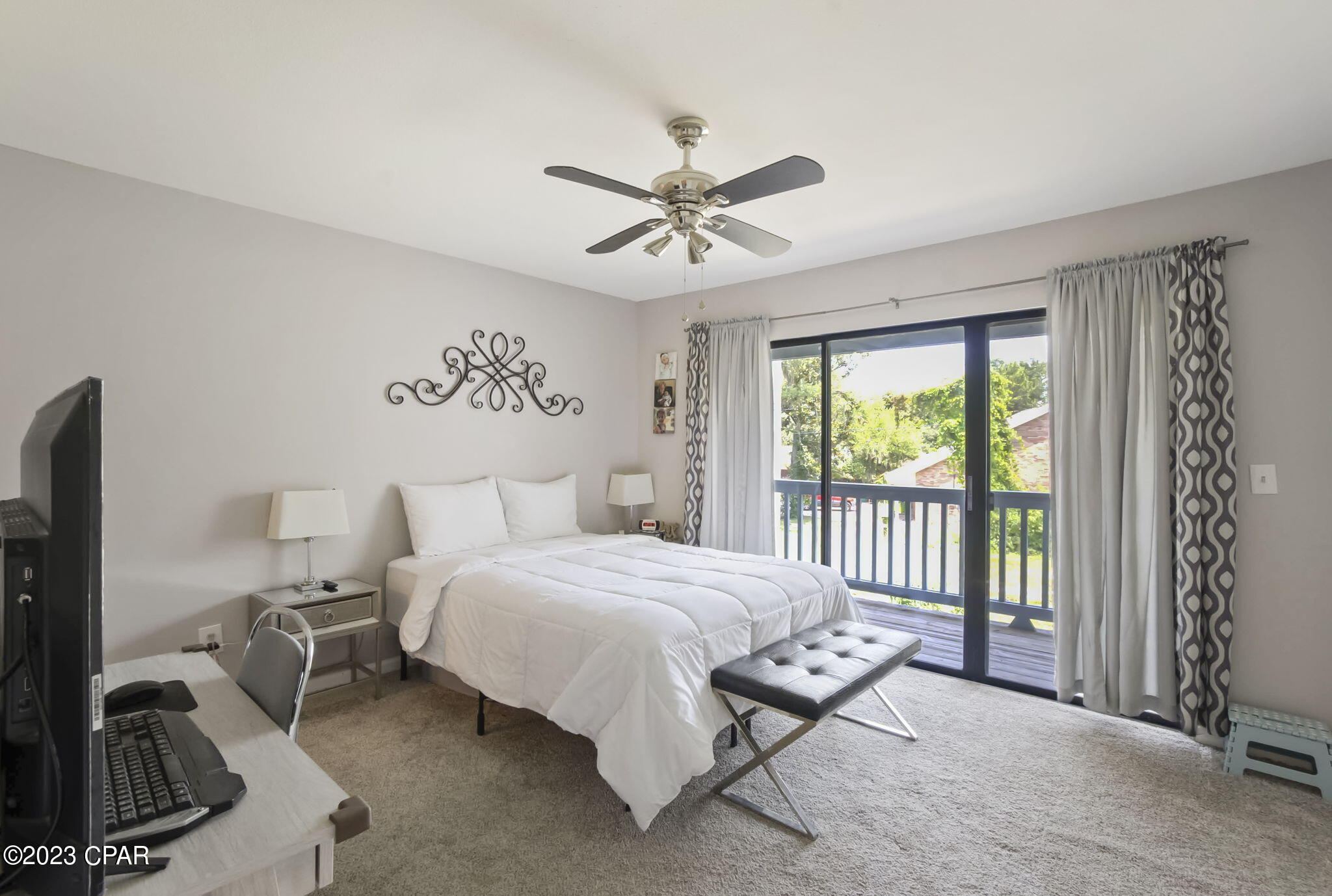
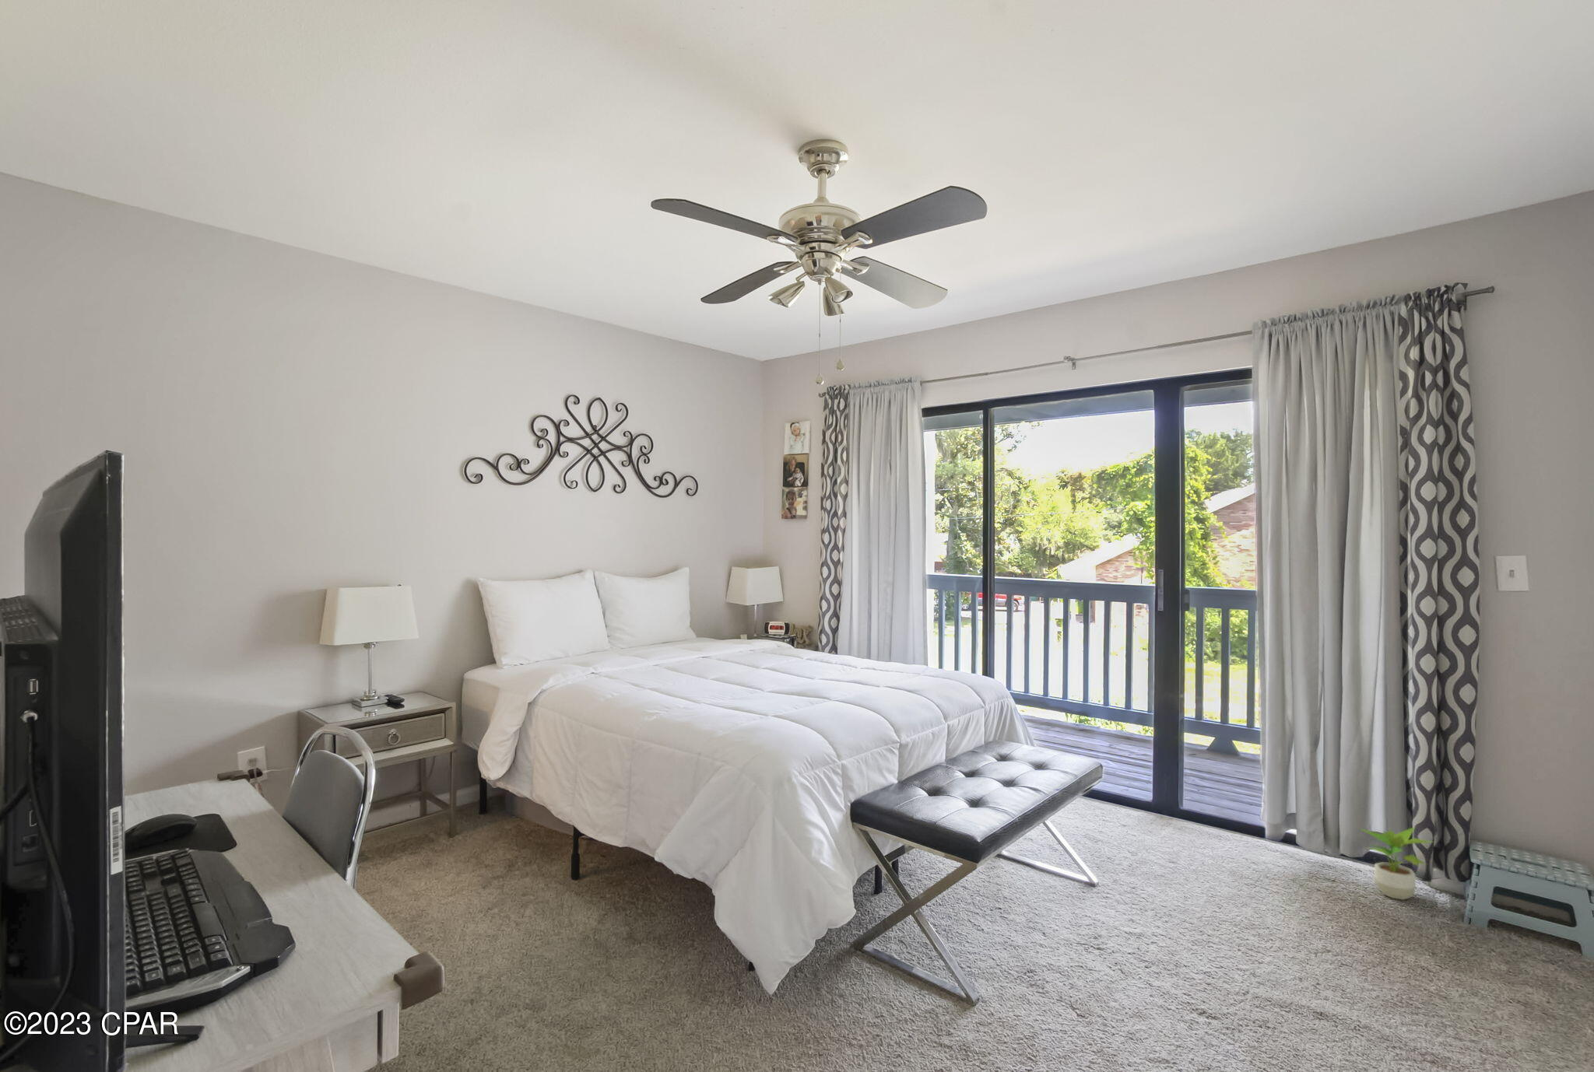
+ potted plant (1395, 858)
